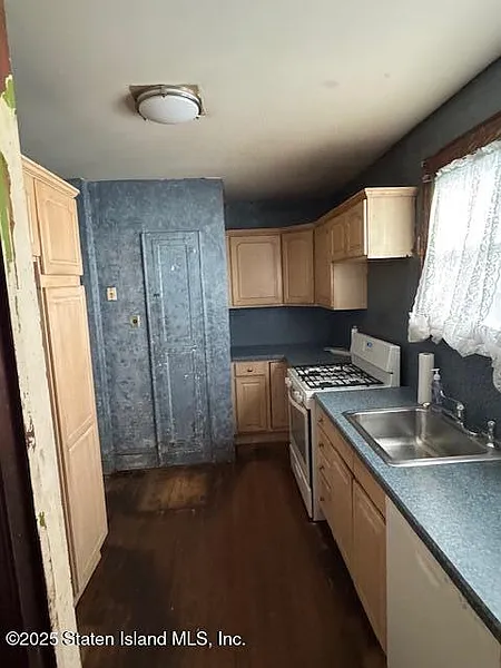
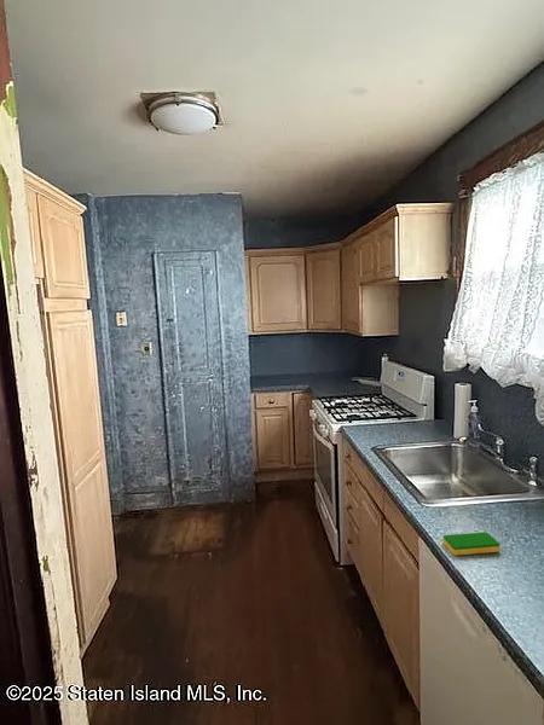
+ dish sponge (470, 543)
